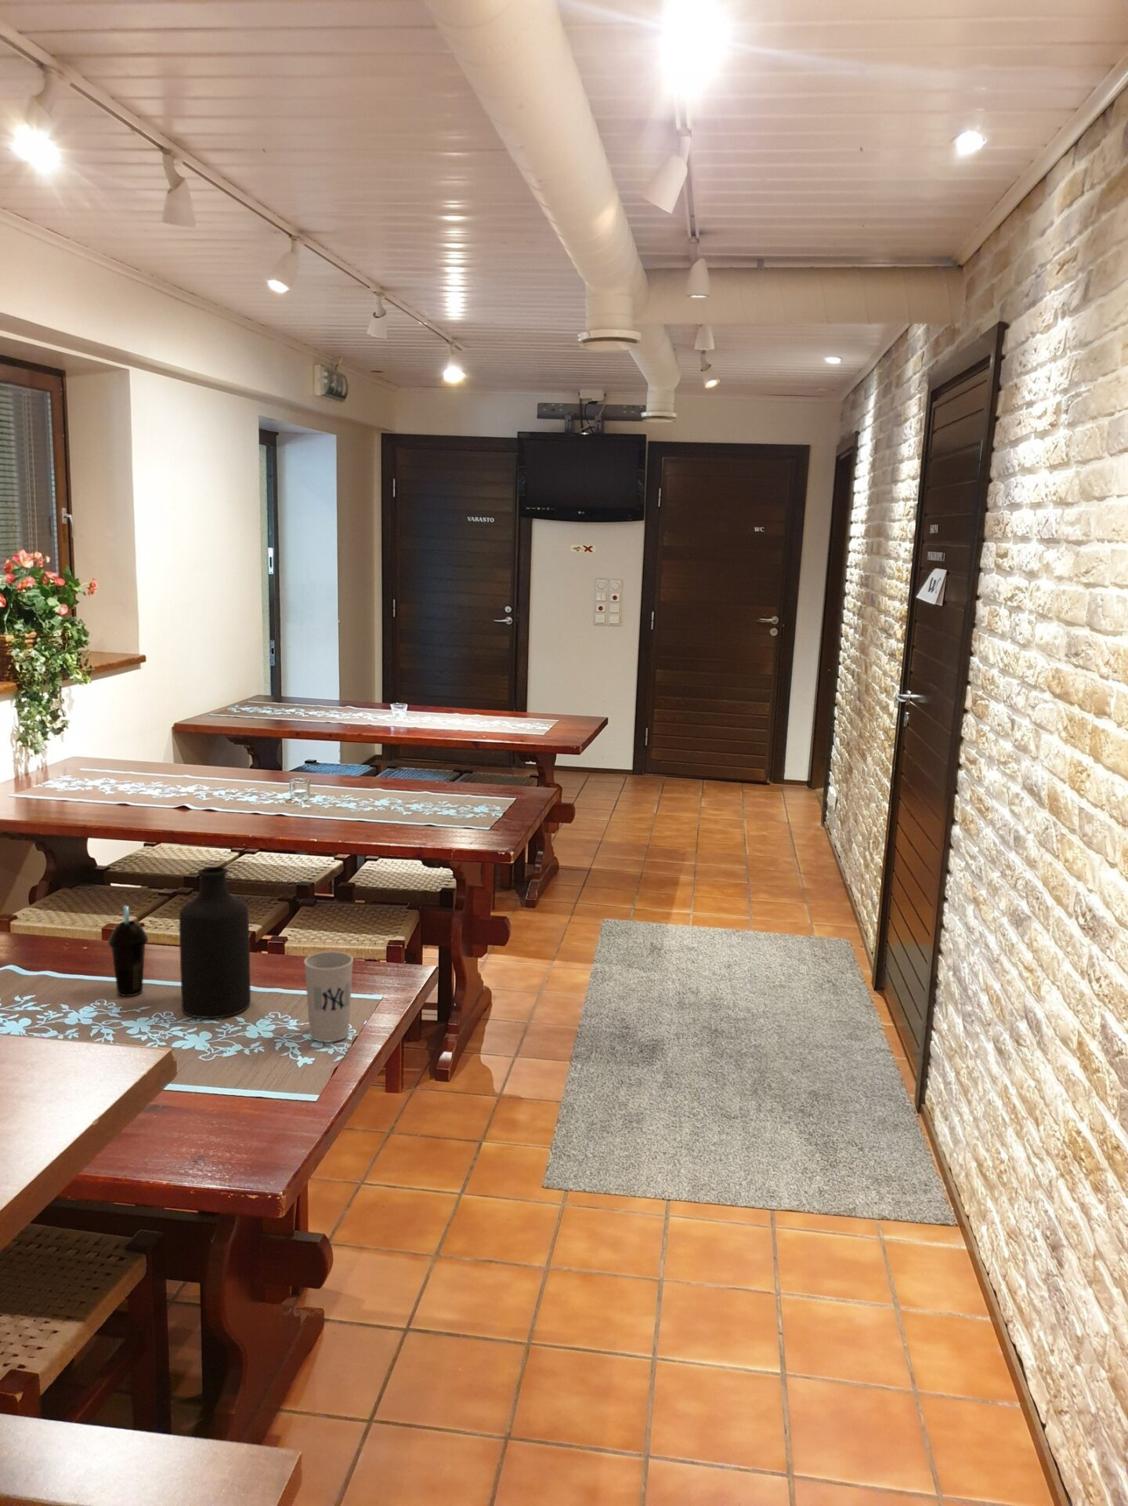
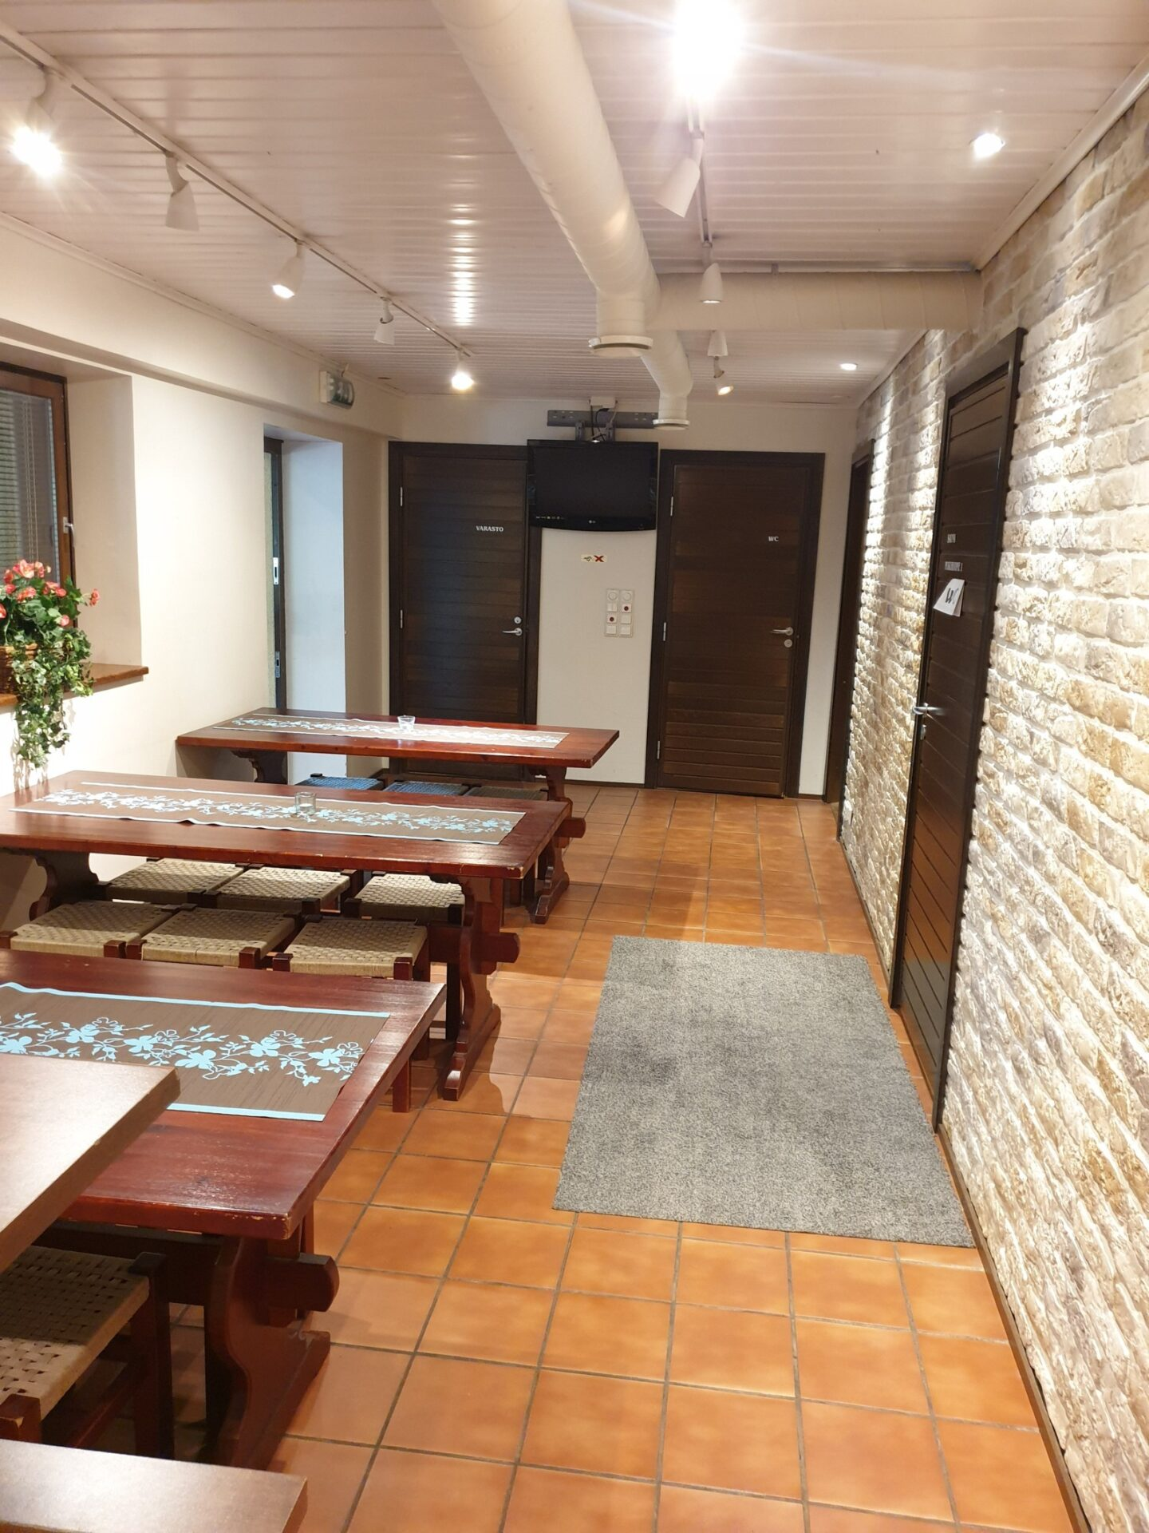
- bottle (214, 938)
- cup (128, 949)
- cup (329, 997)
